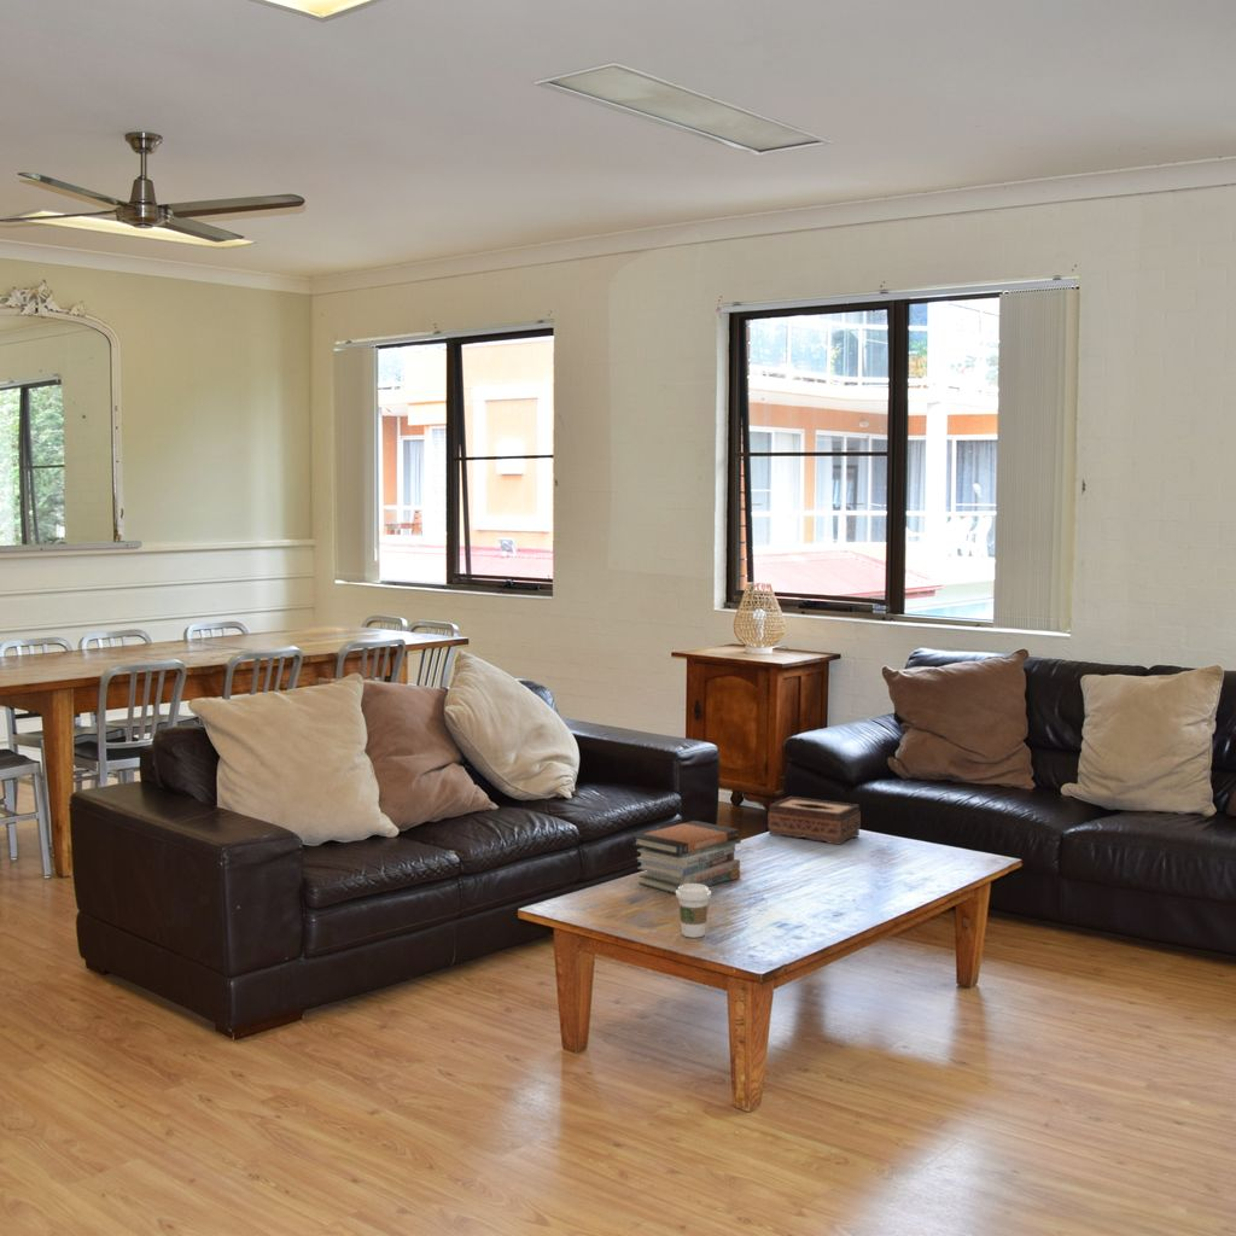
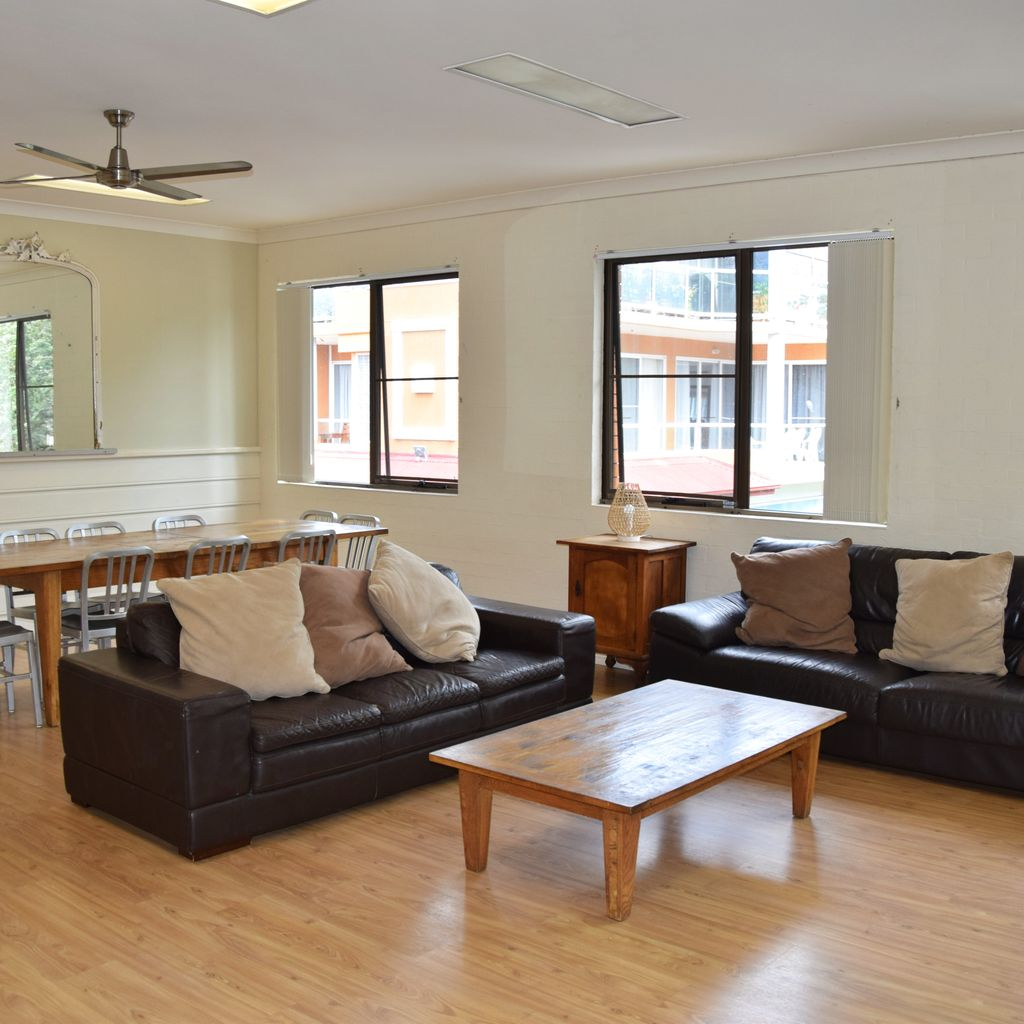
- tissue box (814, 820)
- book stack (687, 856)
- coffee cup (693, 910)
